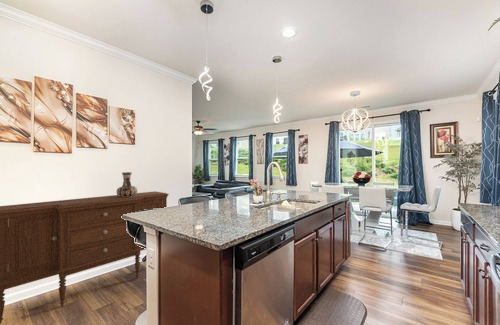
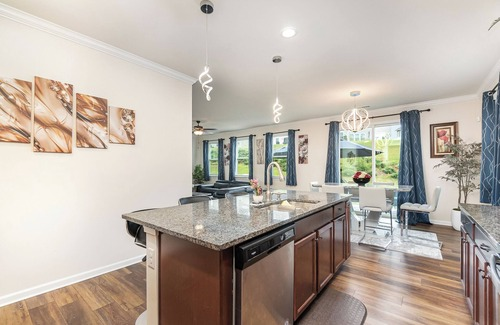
- sideboard (98, 241)
- decorative vase (127, 184)
